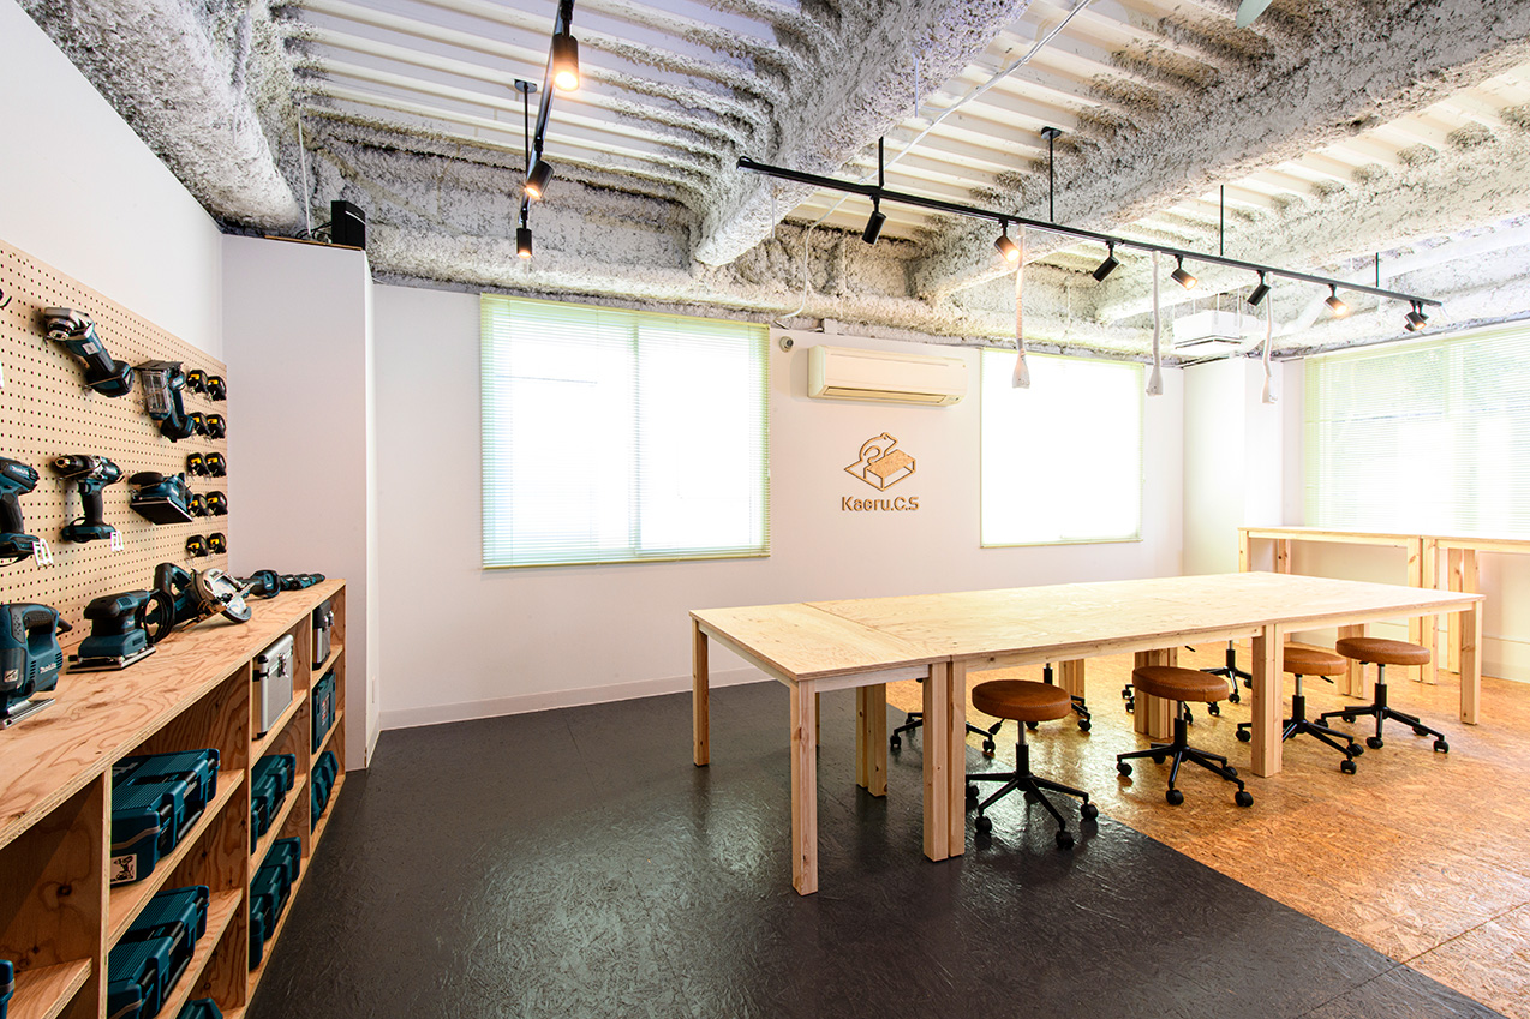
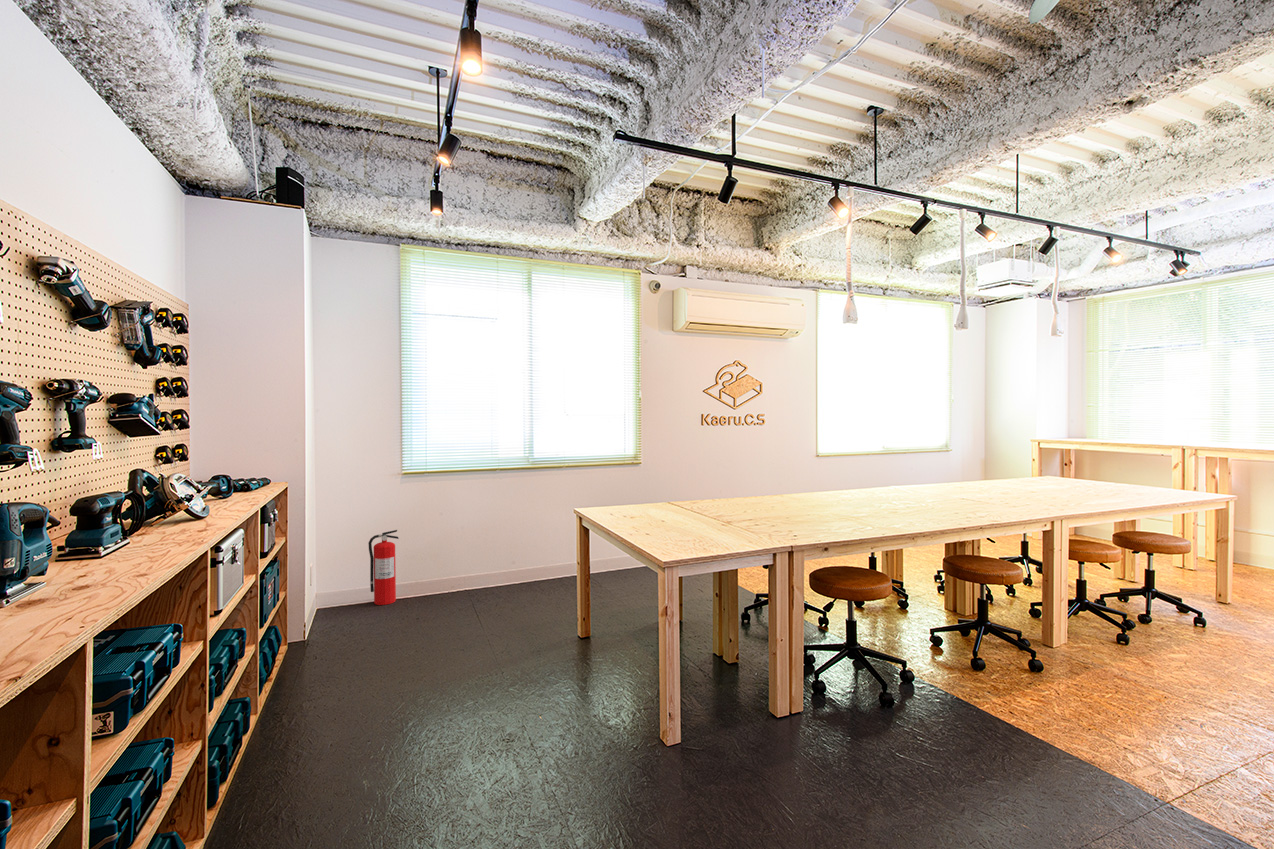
+ fire extinguisher (384, 566)
